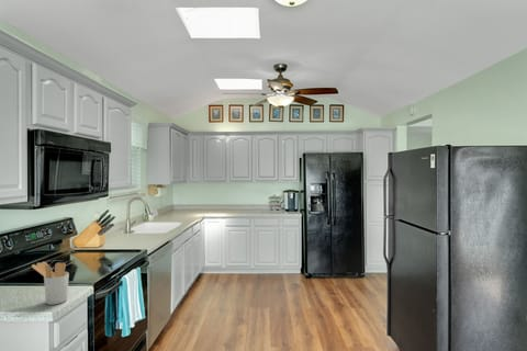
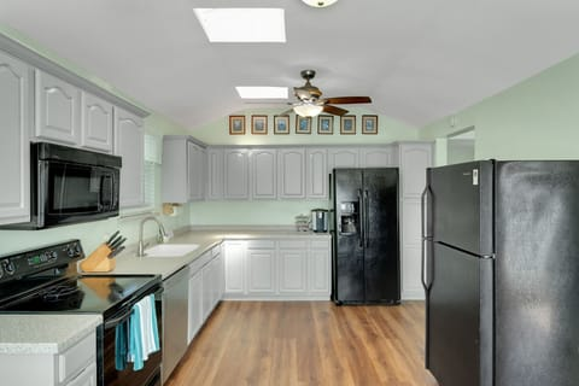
- utensil holder (51, 281)
